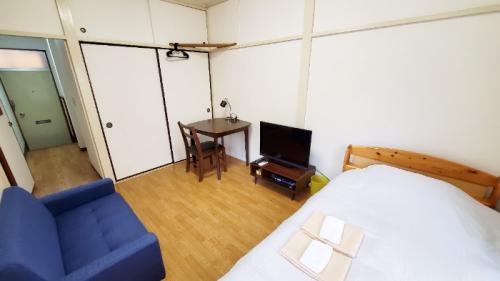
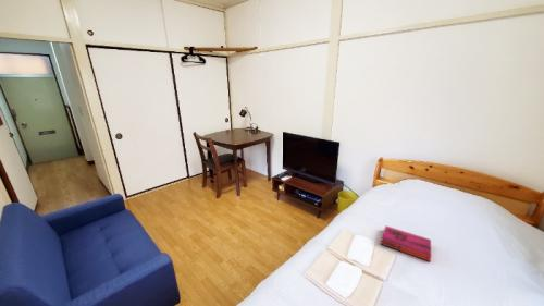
+ hardback book (405, 242)
